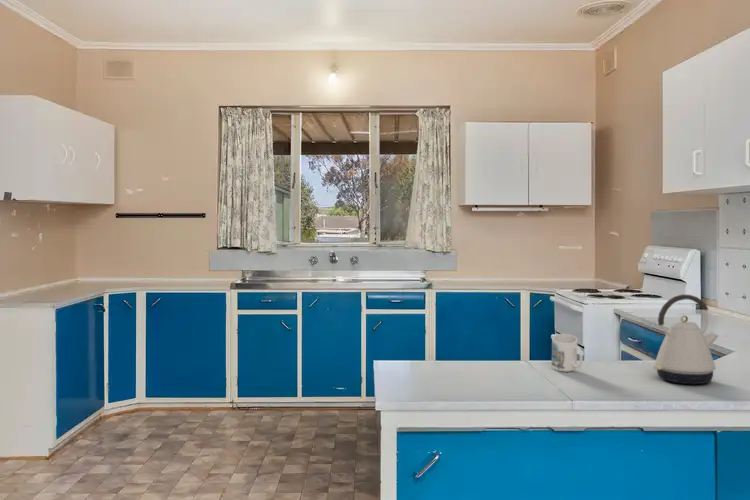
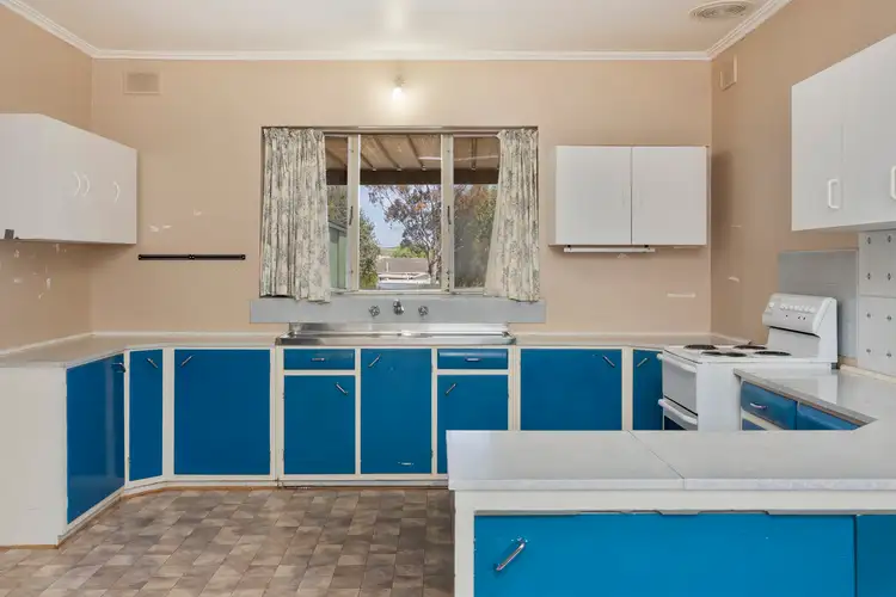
- mug (568, 352)
- kettle (686, 337)
